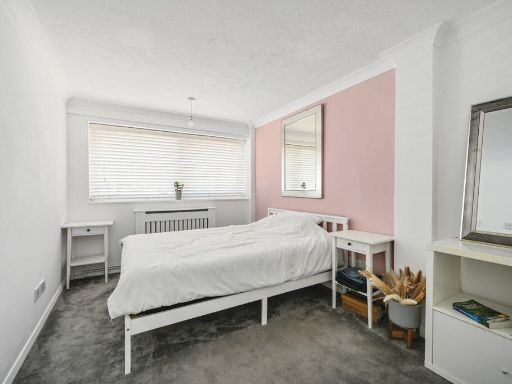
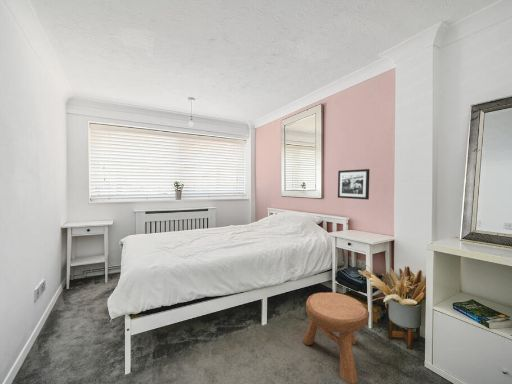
+ stool (338, 331)
+ picture frame (352, 184)
